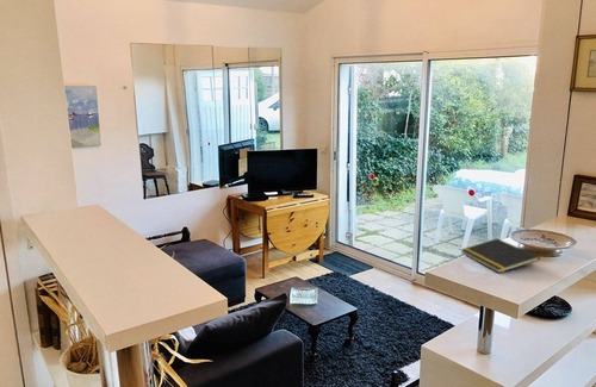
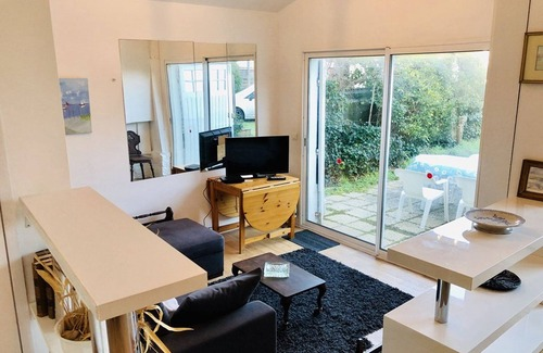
- notepad (497, 254)
